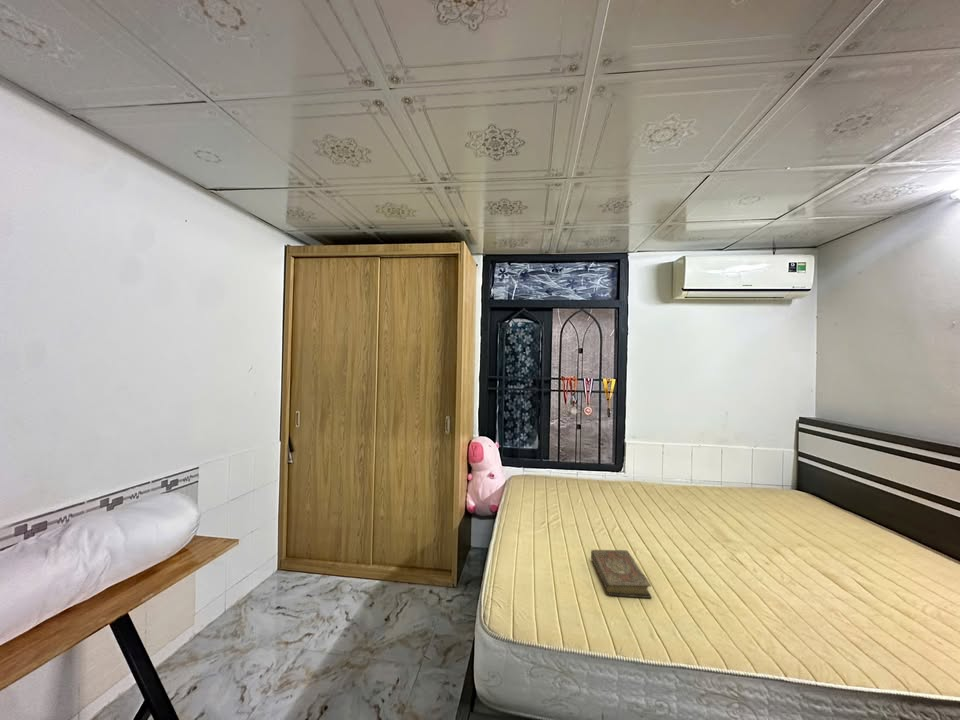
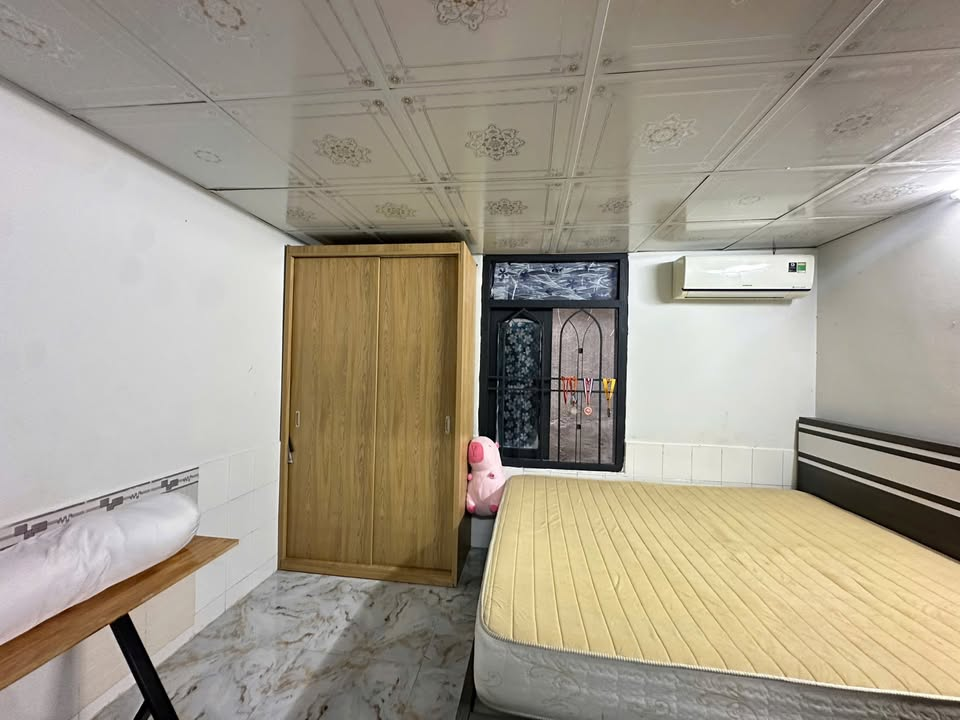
- book (618, 571)
